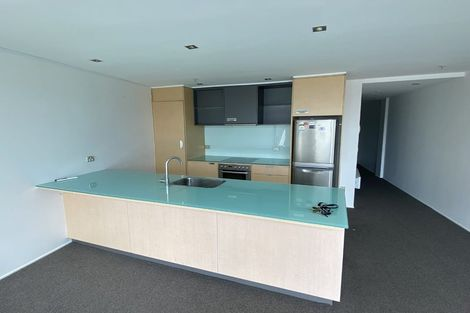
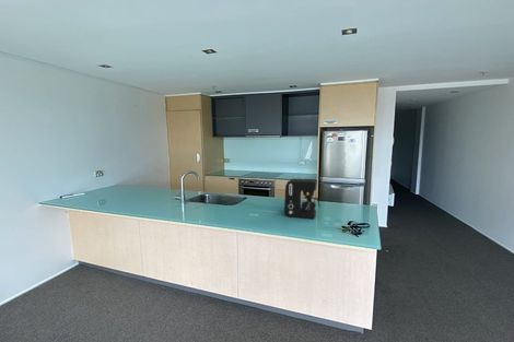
+ coffee maker (304, 197)
